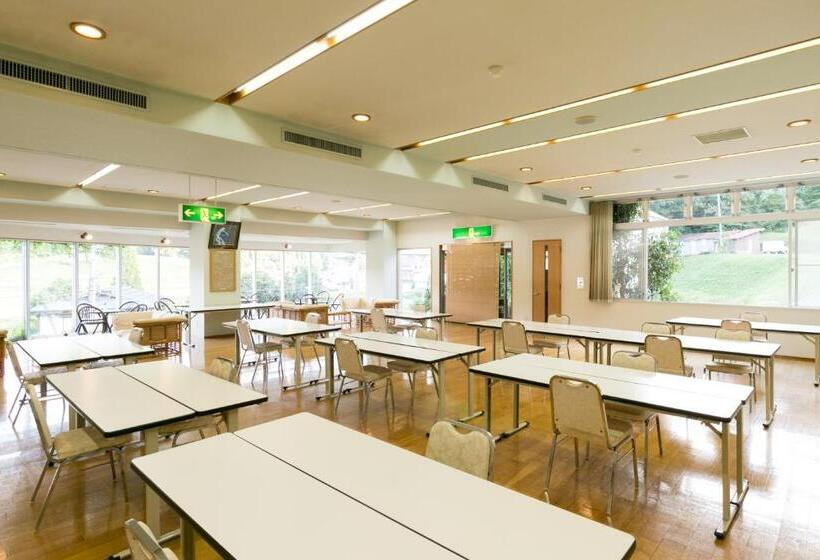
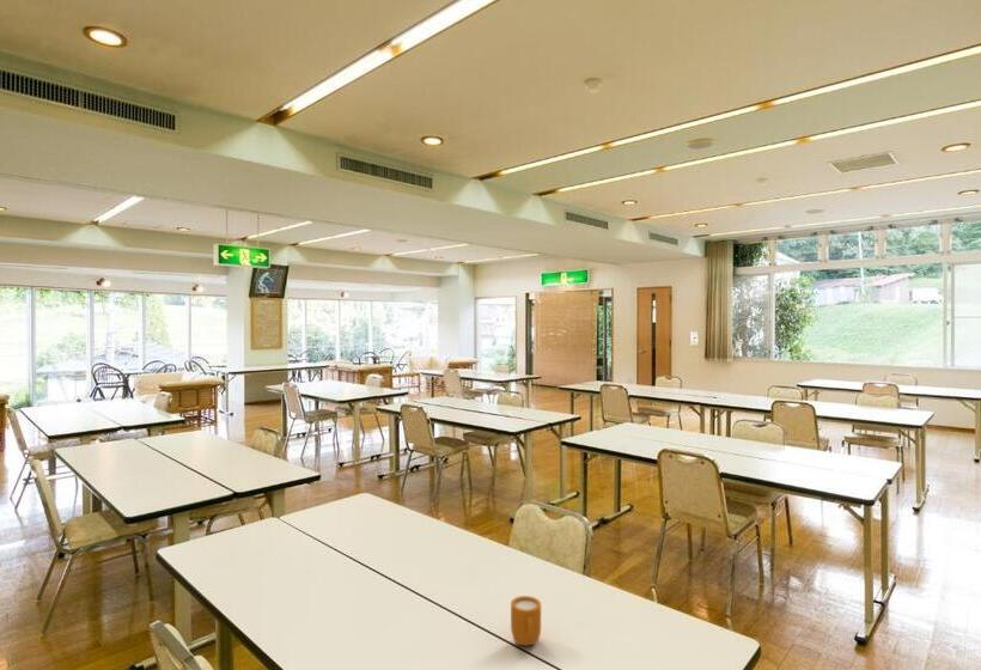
+ mug (526, 625)
